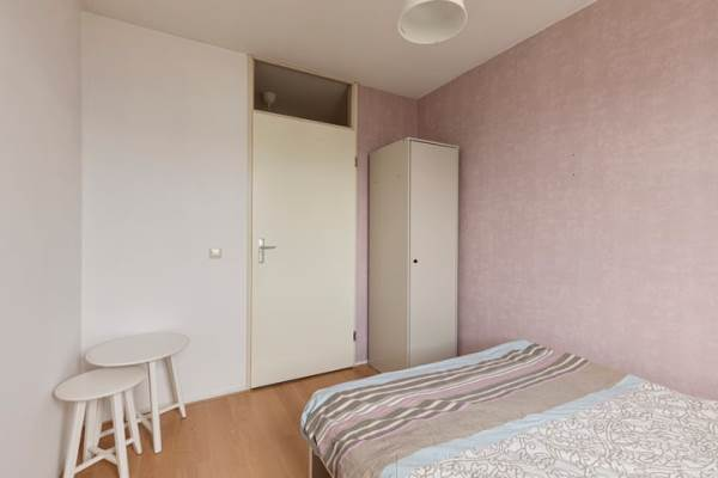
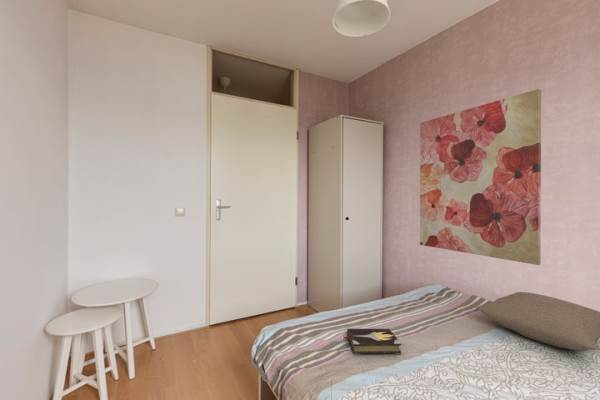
+ hardback book (372, 339)
+ wall art (469, 181)
+ pillow (545, 316)
